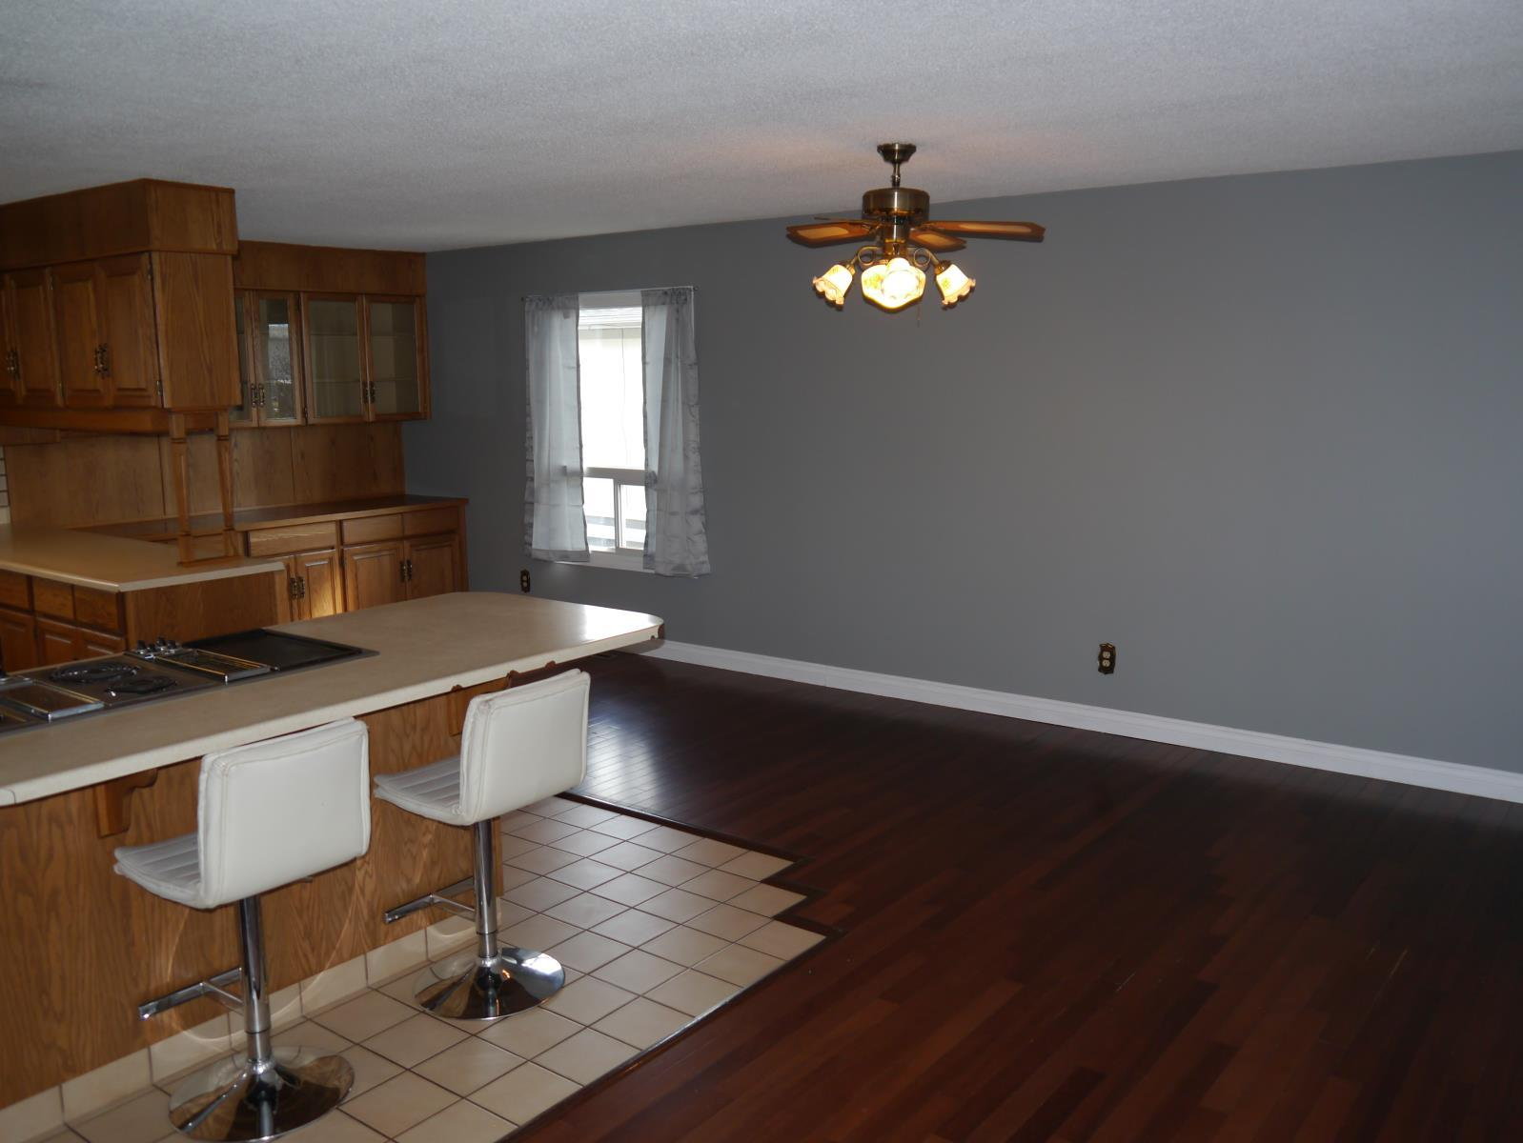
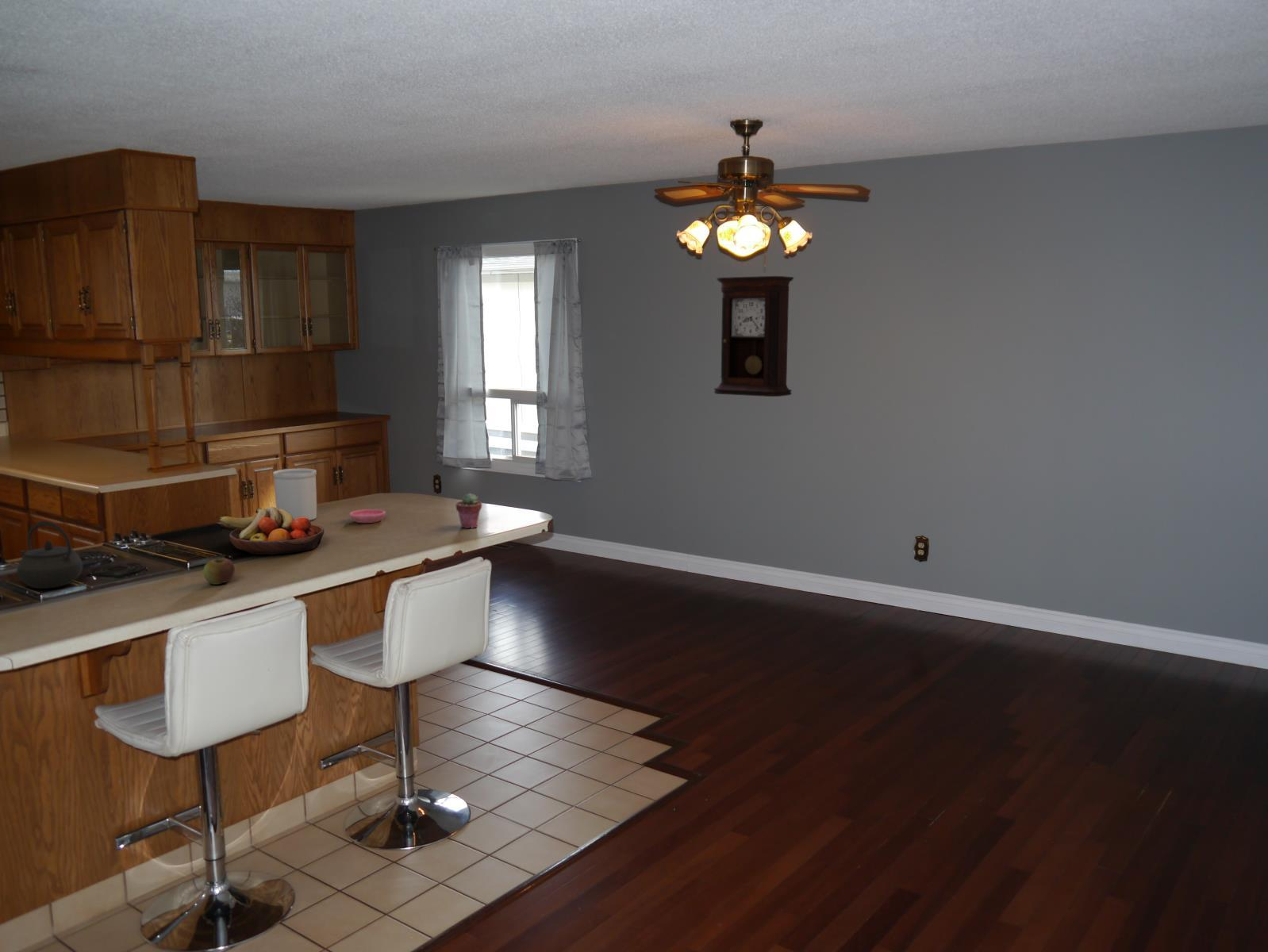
+ pendulum clock (751, 336)
+ utensil holder (295, 495)
+ apple (219, 569)
+ potted succulent (469, 509)
+ fruit bowl (276, 528)
+ saucer (367, 516)
+ kettle (46, 552)
